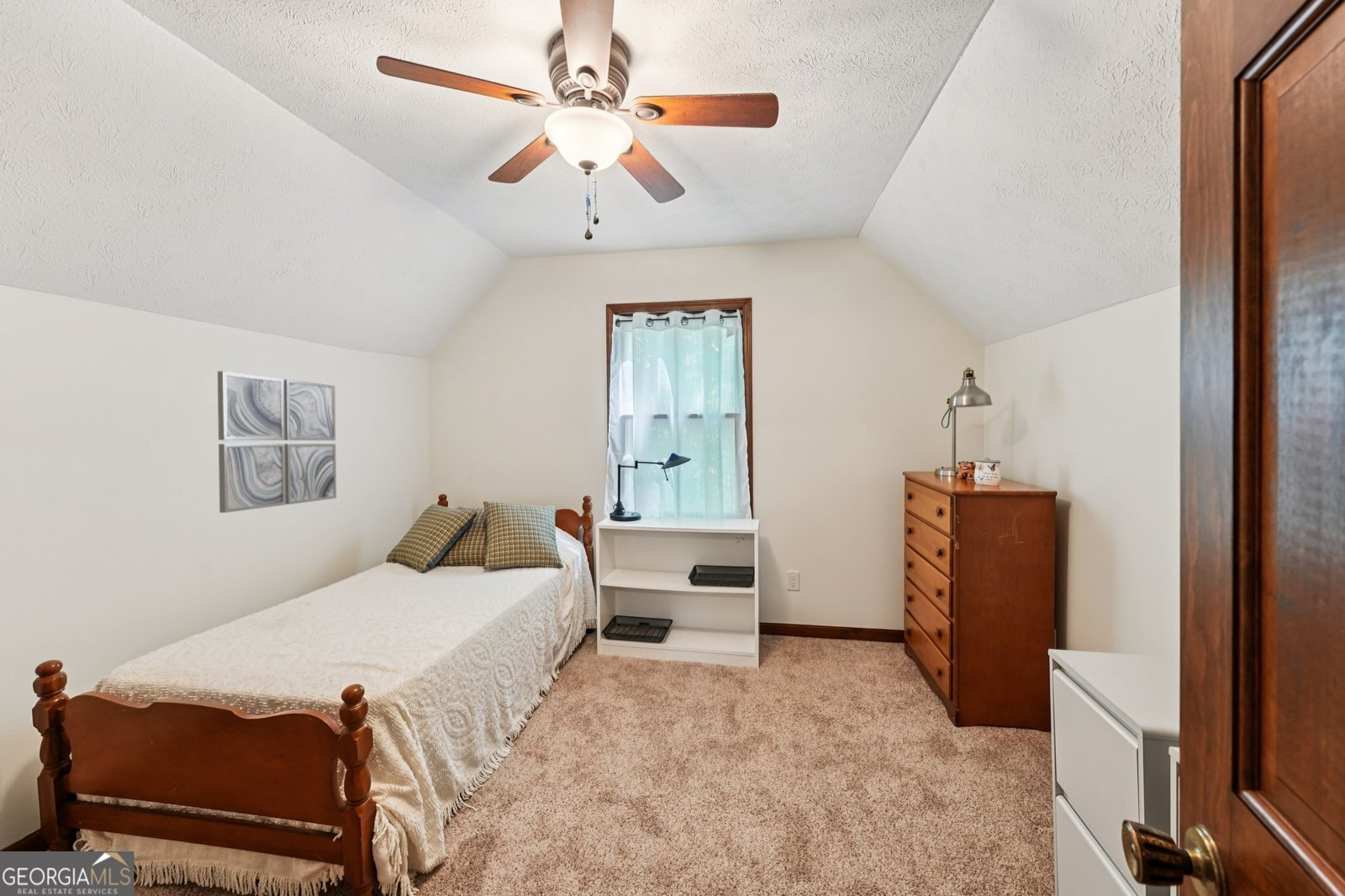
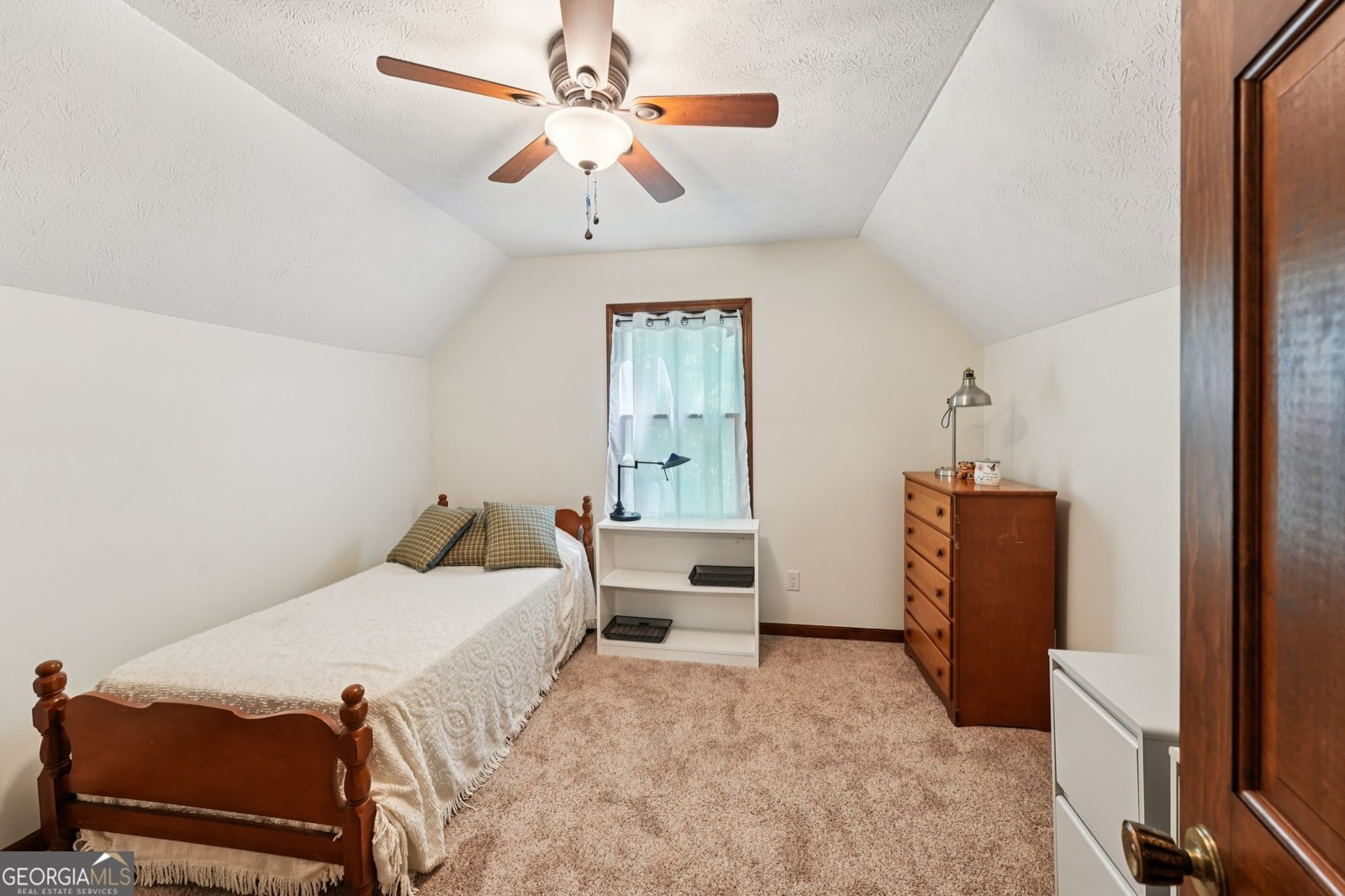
- wall art (283, 440)
